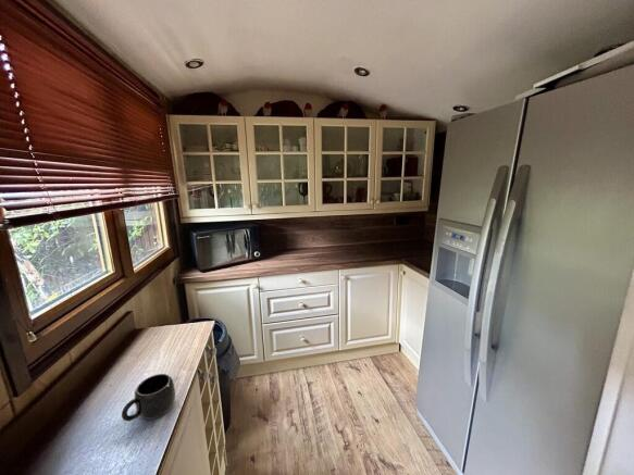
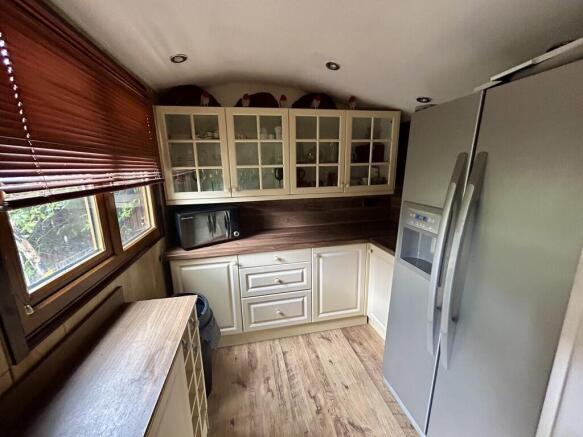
- mug (150, 397)
